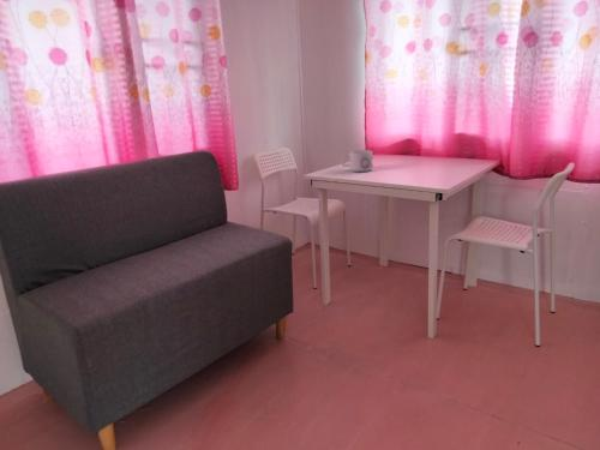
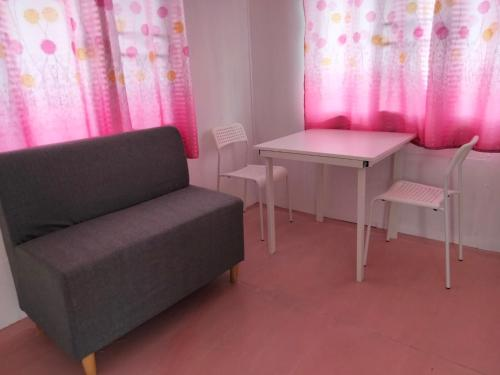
- mug (356, 161)
